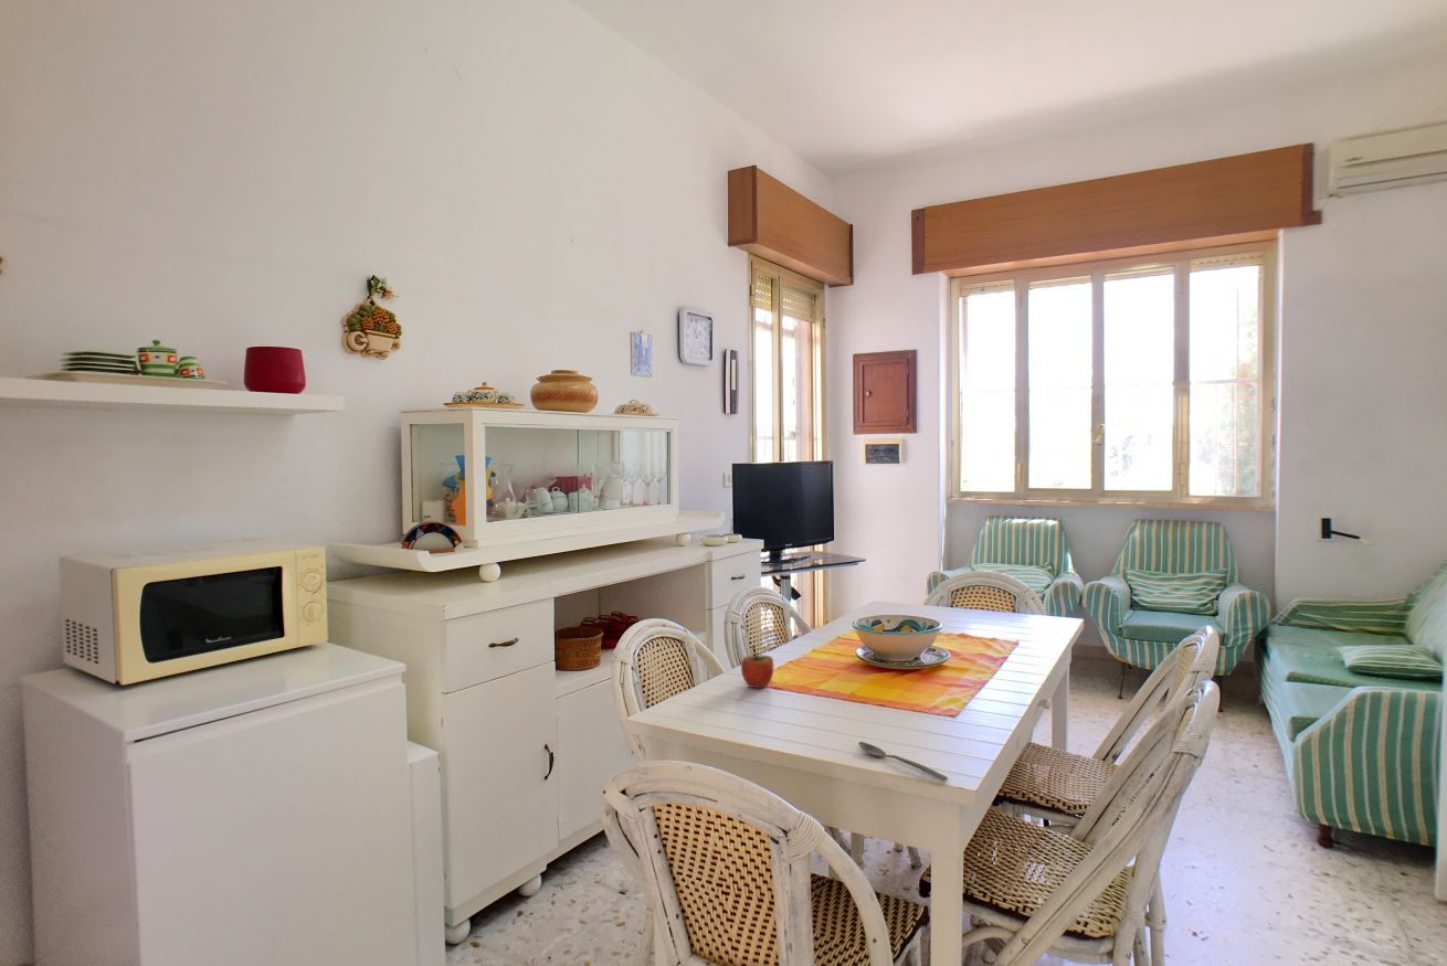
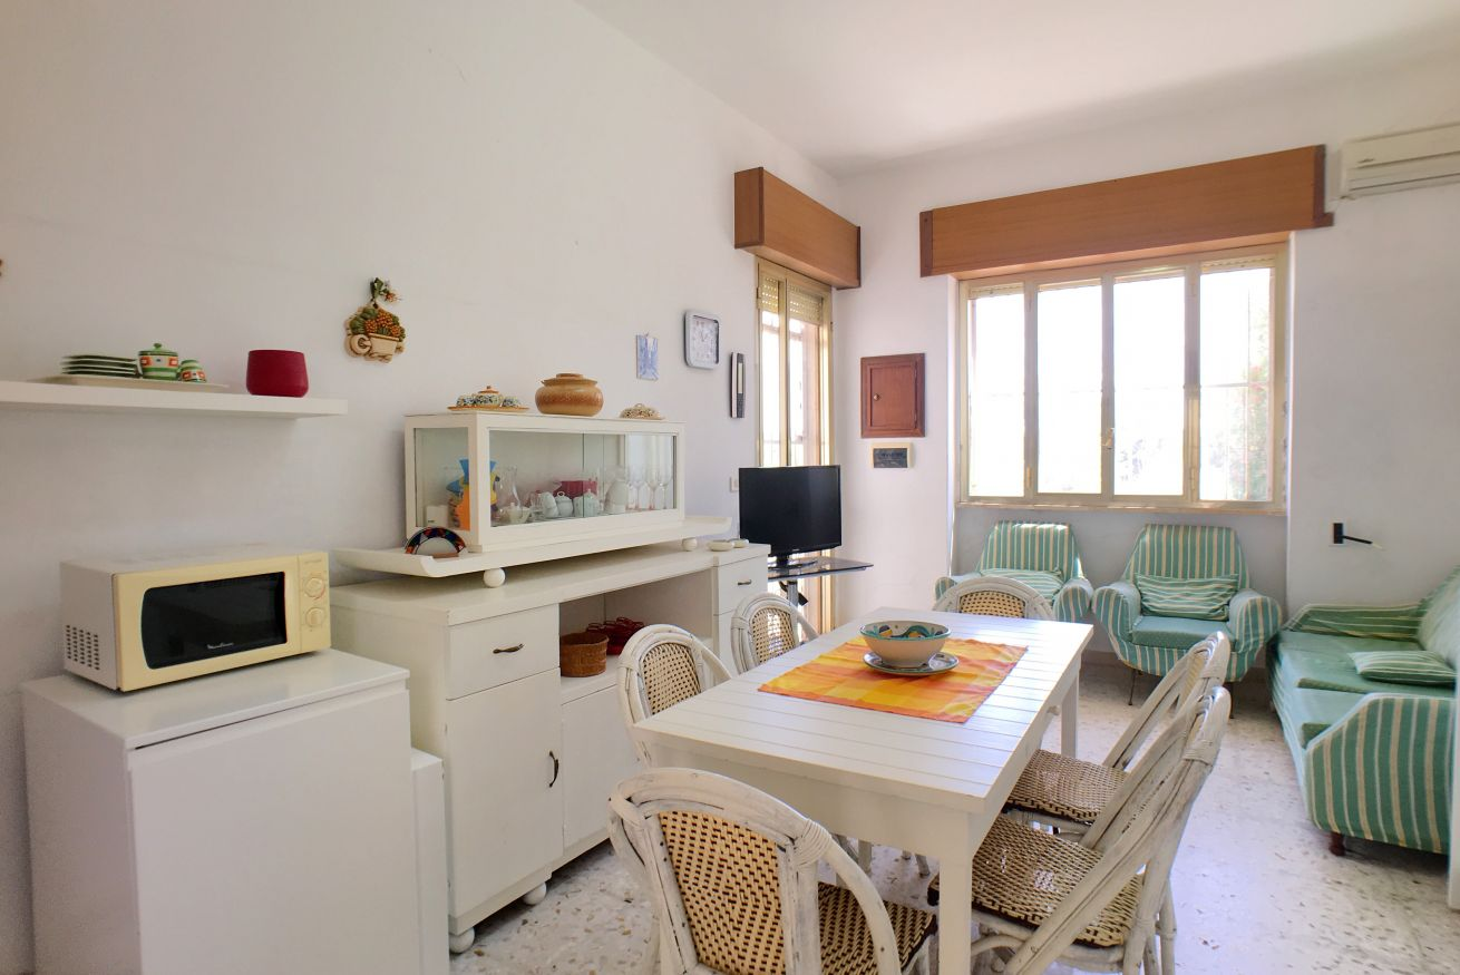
- apple (757, 666)
- spoon (900, 760)
